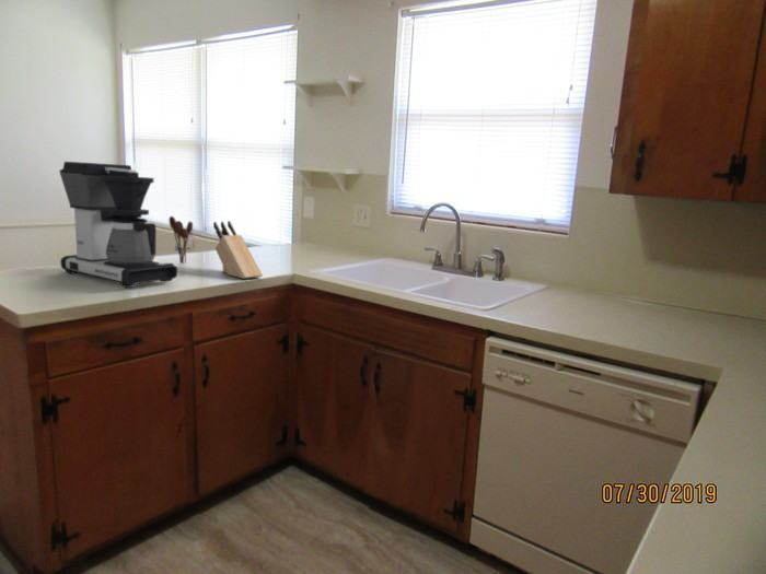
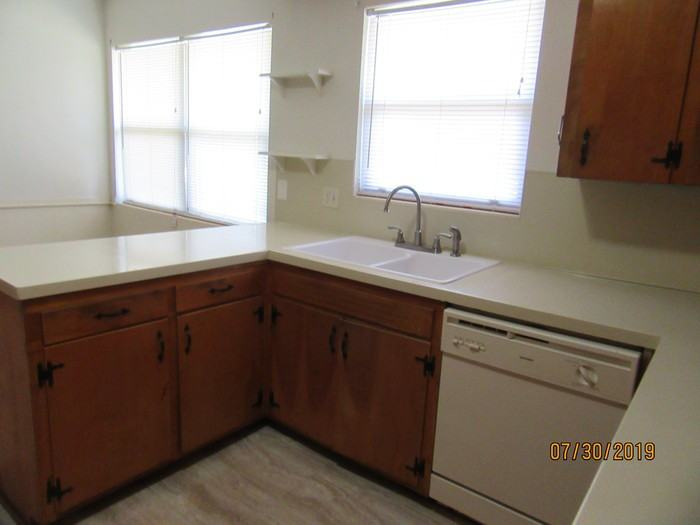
- coffee maker (117, 222)
- knife block (235, 248)
- utensil holder (179, 239)
